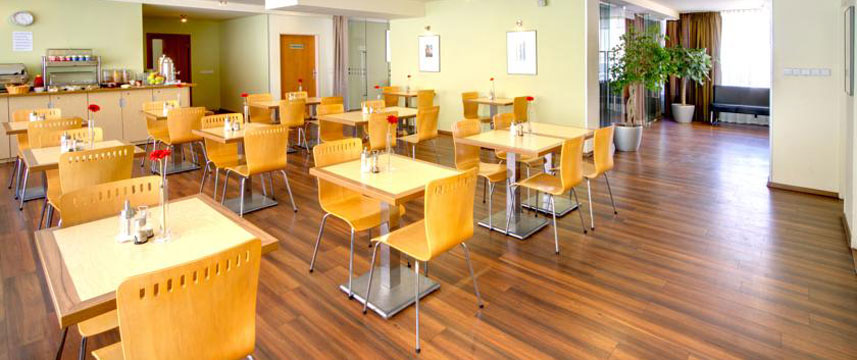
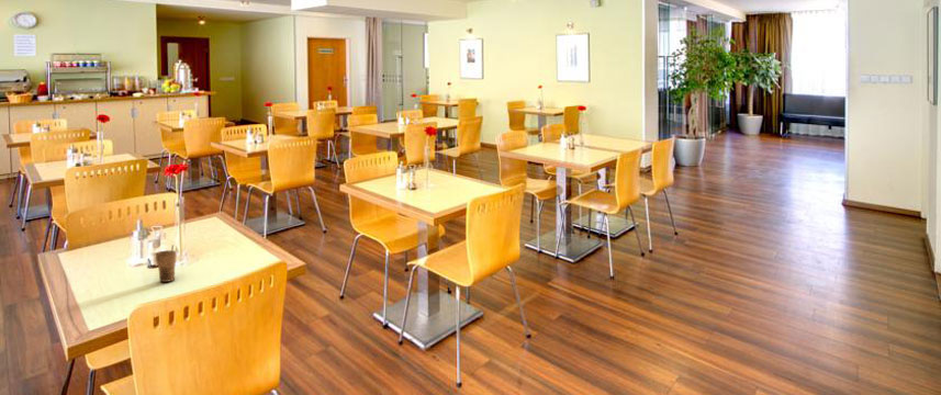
+ cup (166, 262)
